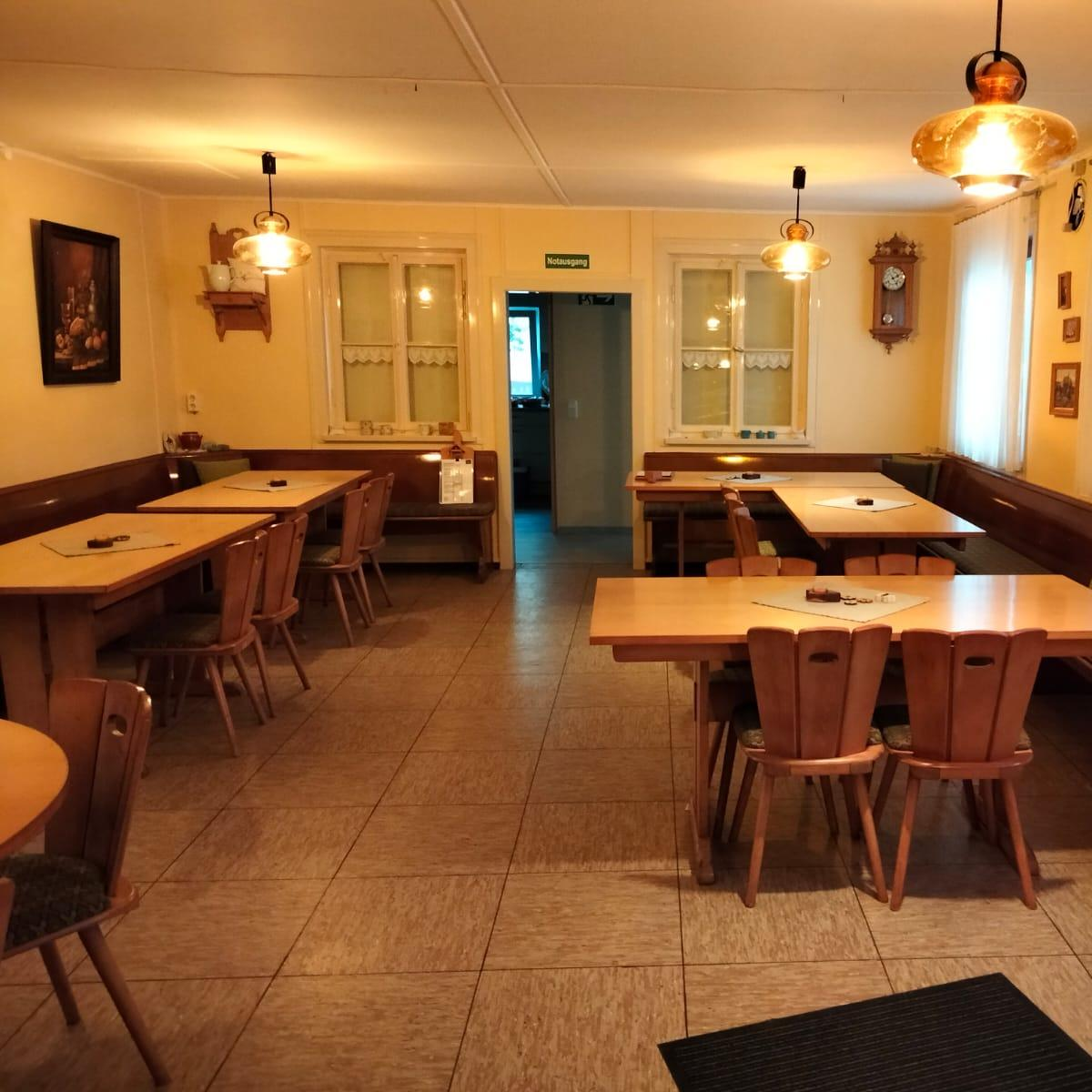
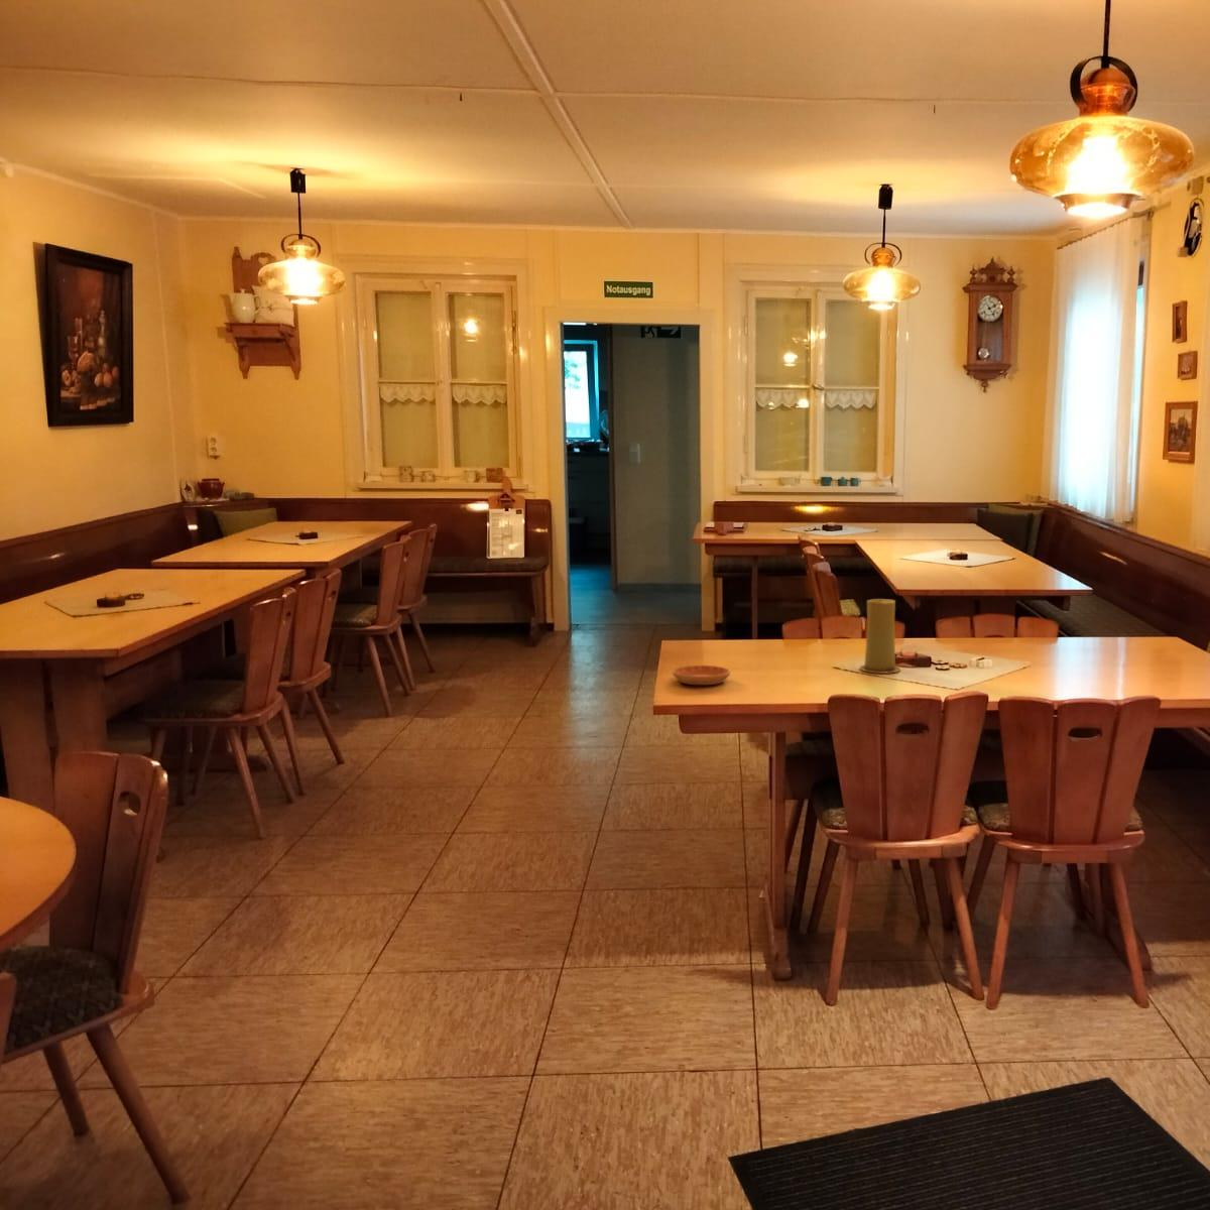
+ saucer (700, 676)
+ candle (880, 634)
